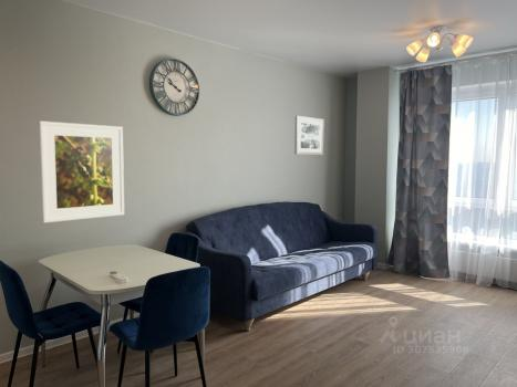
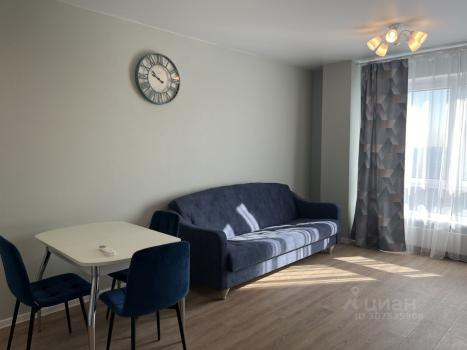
- wall art (309, 136)
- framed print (84, 171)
